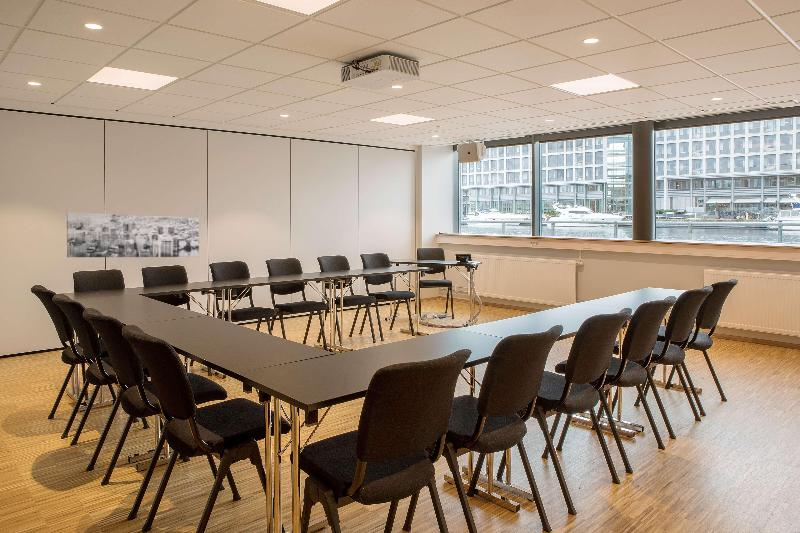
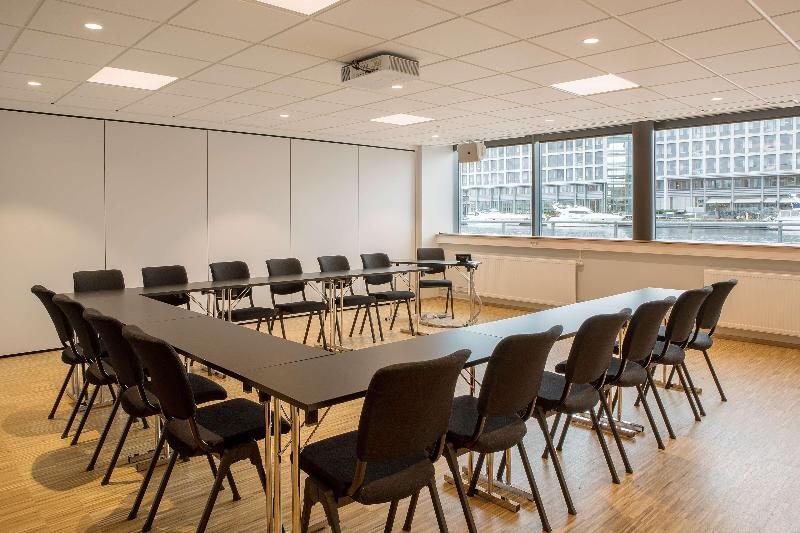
- wall art (137, 236)
